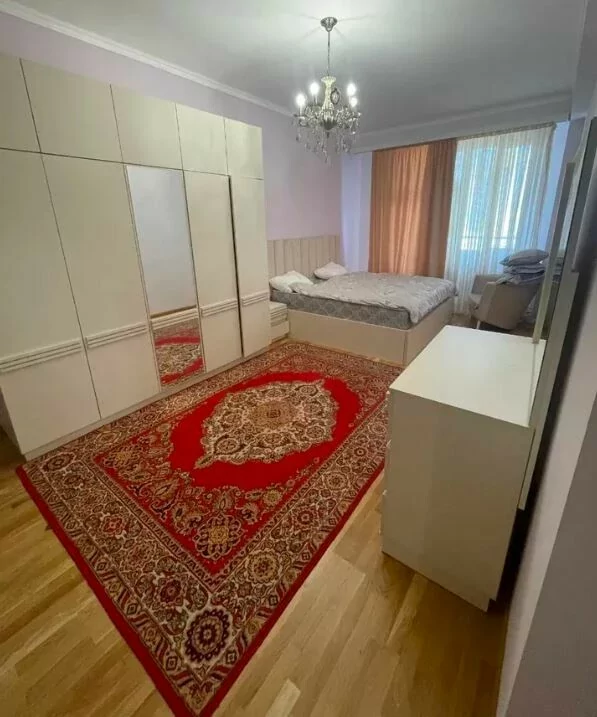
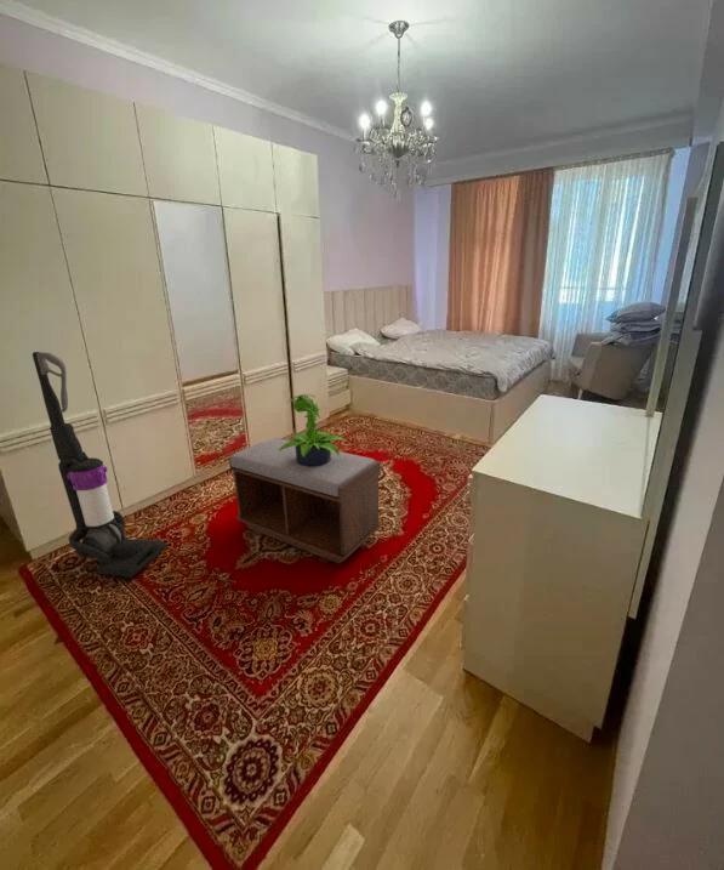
+ potted plant (312, 427)
+ vacuum cleaner (91, 464)
+ bench (304, 494)
